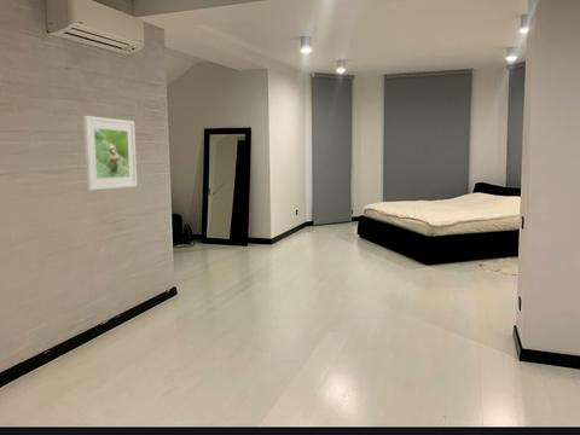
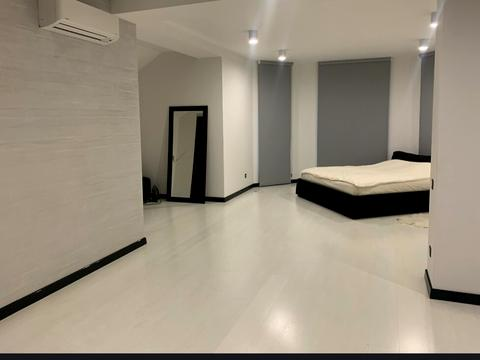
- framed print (111, 153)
